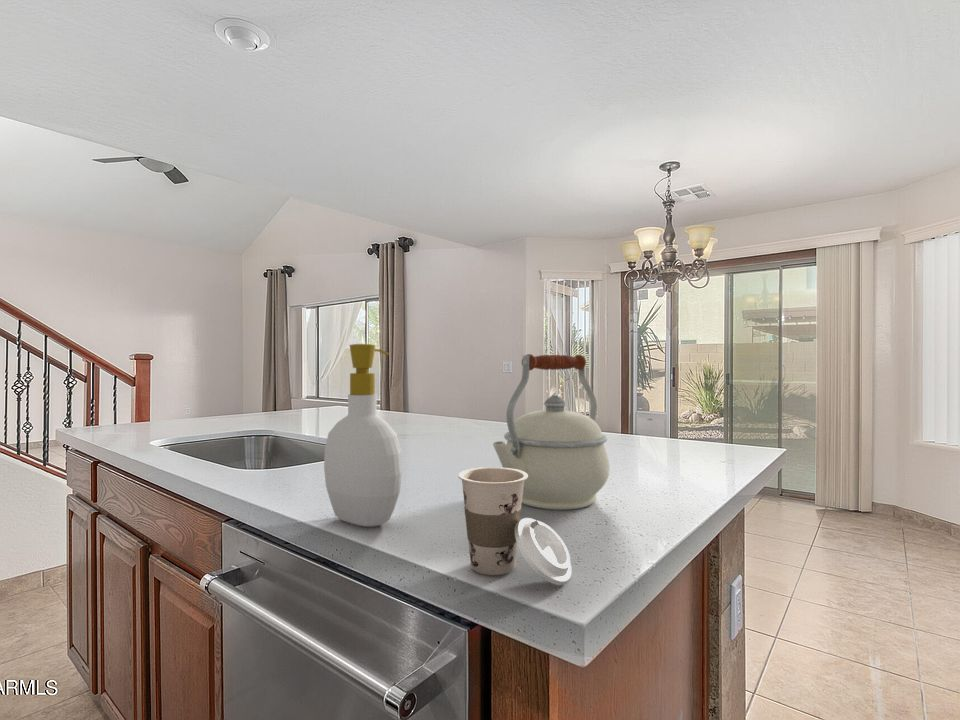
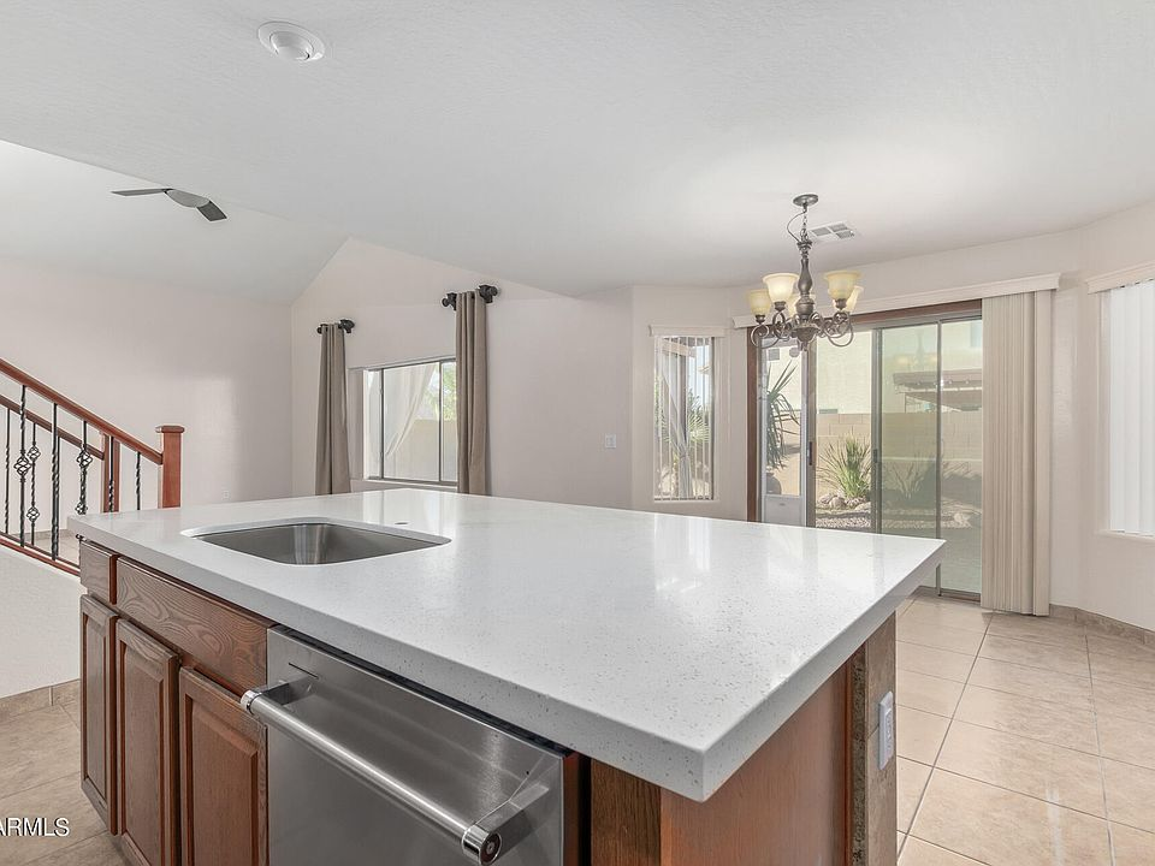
- kettle (548, 427)
- soap bottle (364, 431)
- cup (513, 523)
